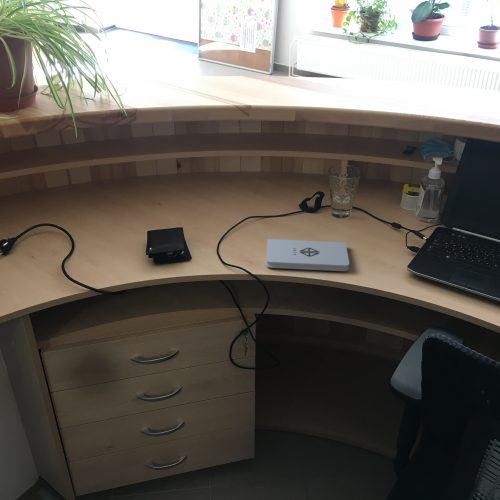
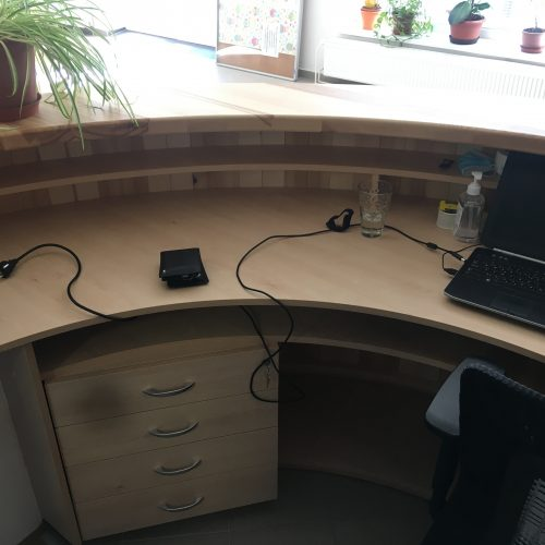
- notepad (306, 254)
